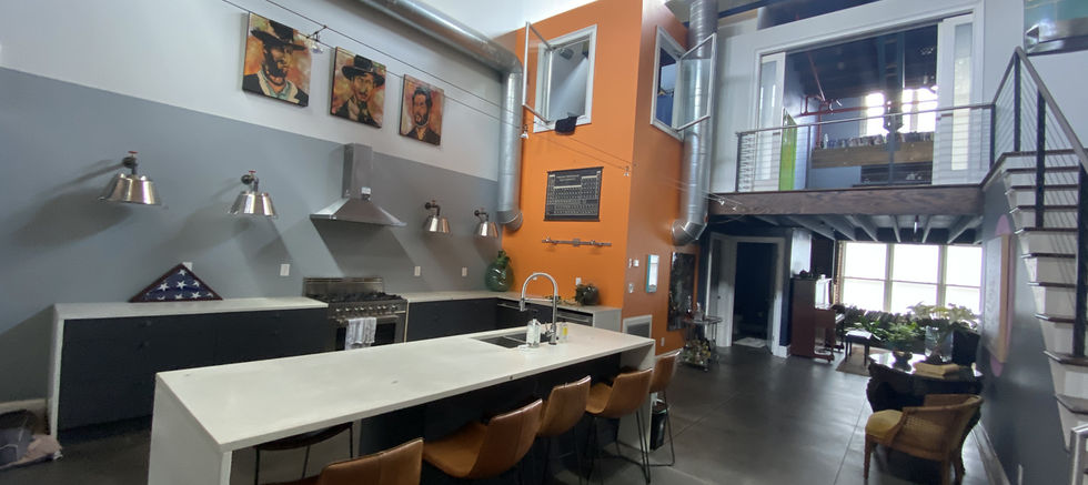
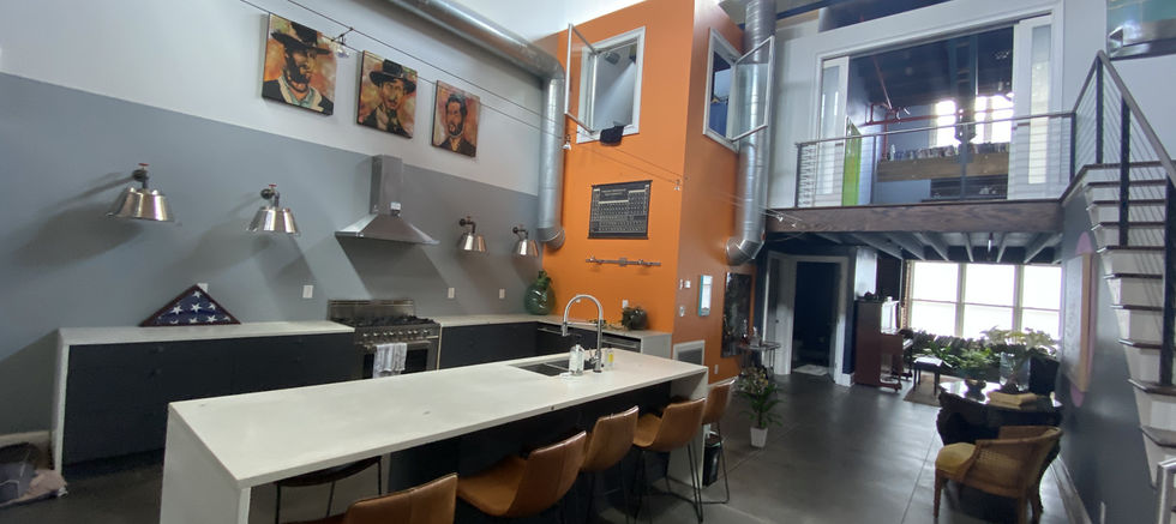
+ indoor plant (762, 411)
